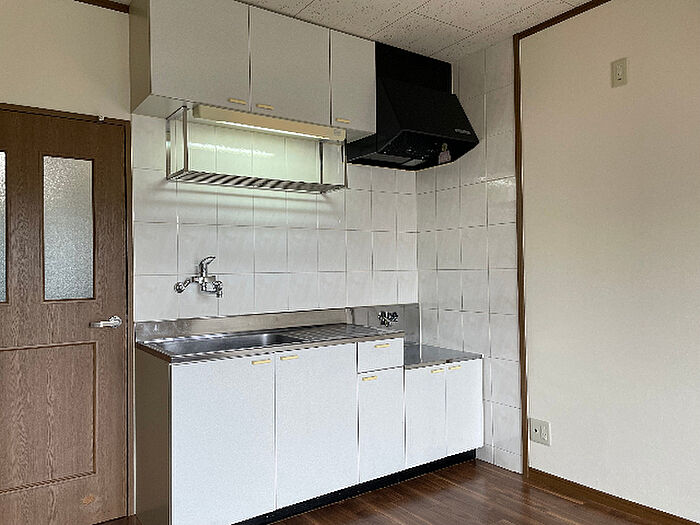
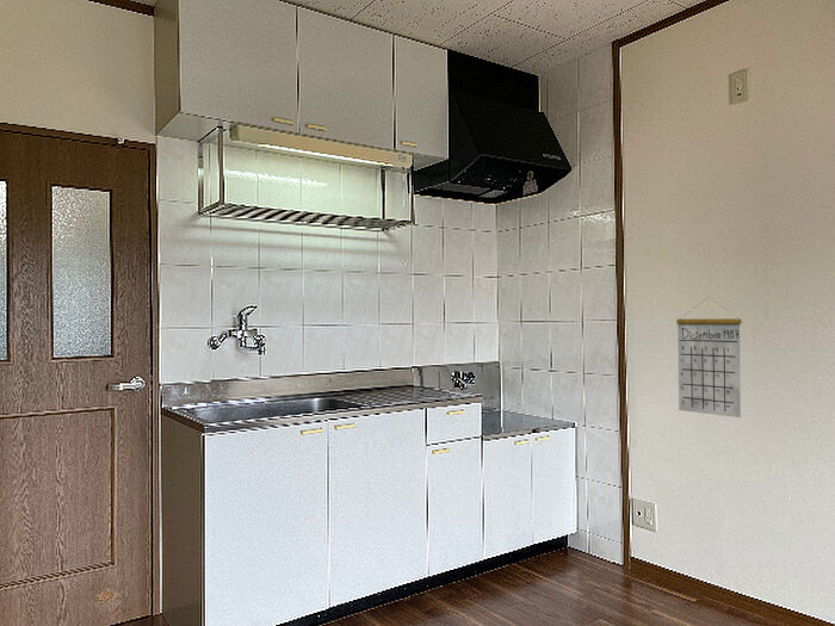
+ calendar (707, 354)
